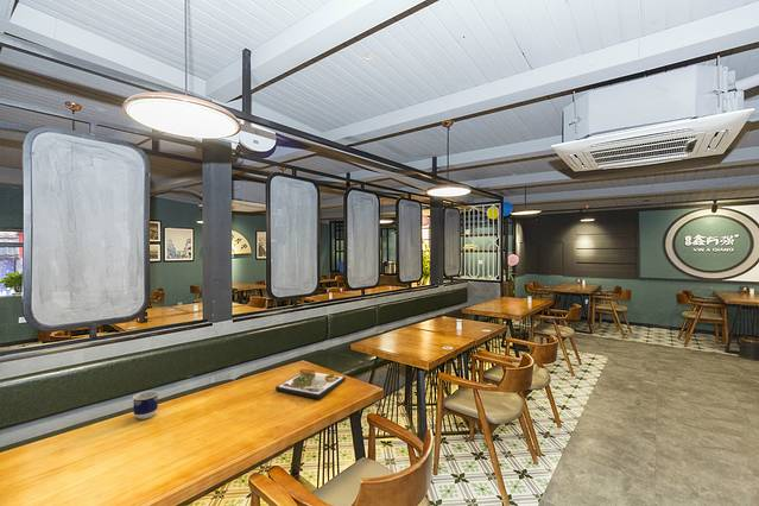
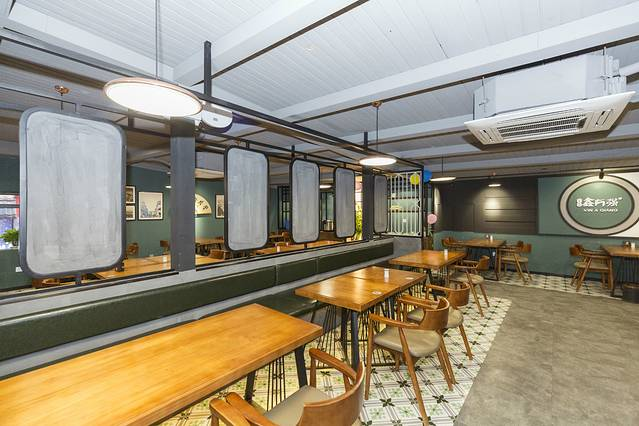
- dinner plate (311, 380)
- cup (146, 406)
